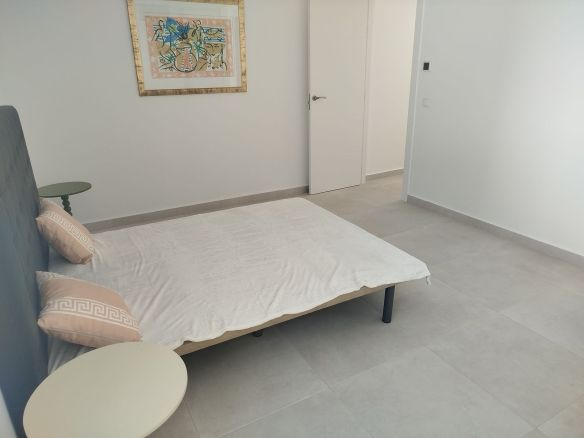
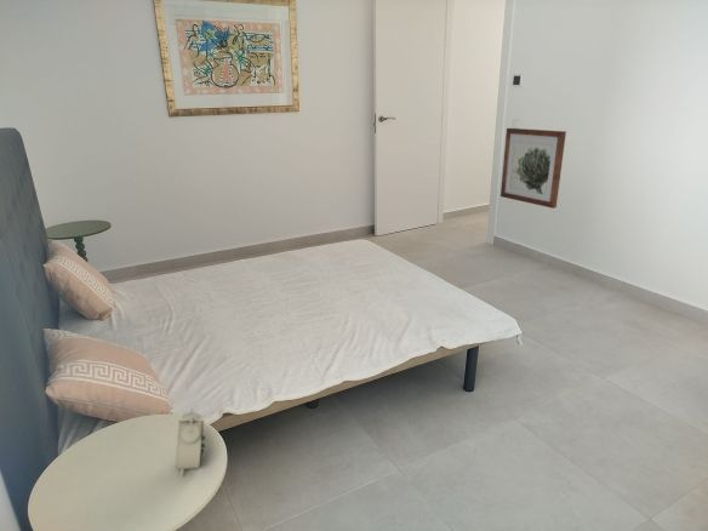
+ alarm clock (188, 438)
+ wall art (530, 166)
